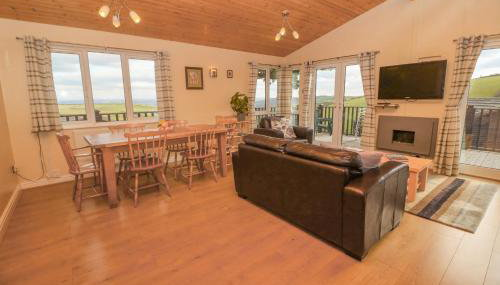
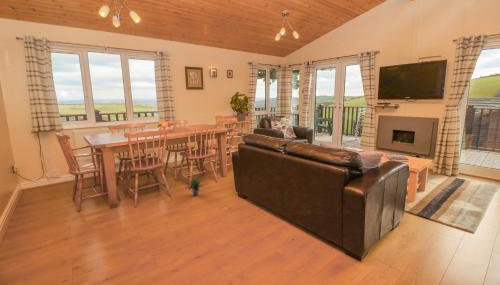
+ potted plant (194, 182)
